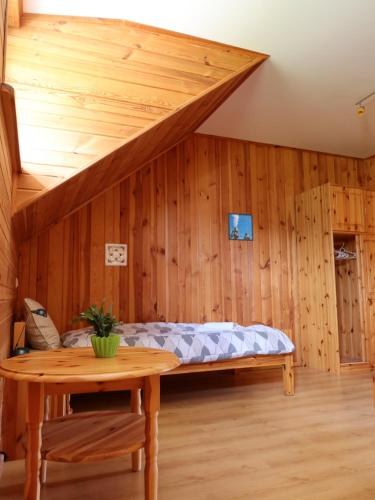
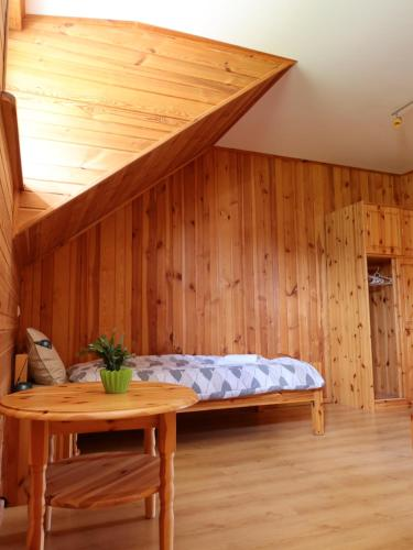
- wall ornament (116, 254)
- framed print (240, 226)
